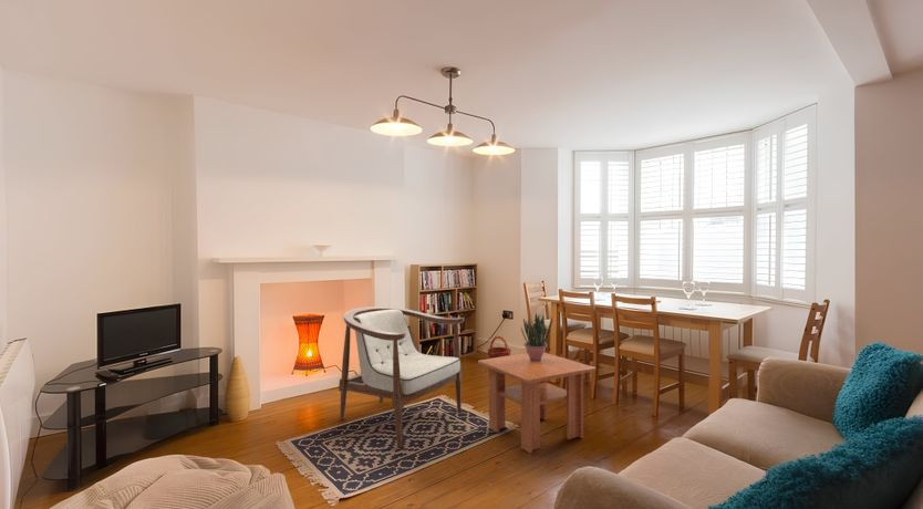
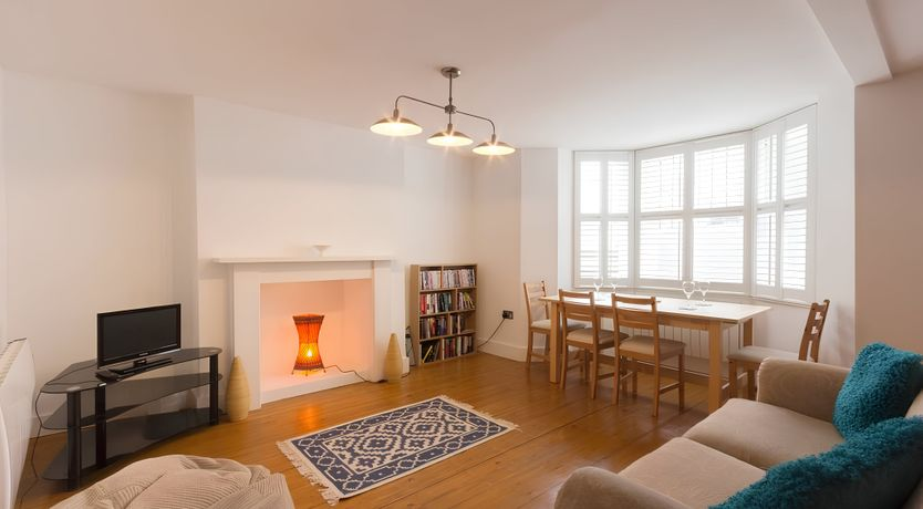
- basket (498, 347)
- coffee table (535, 397)
- potted plant (536, 335)
- armchair (397, 364)
